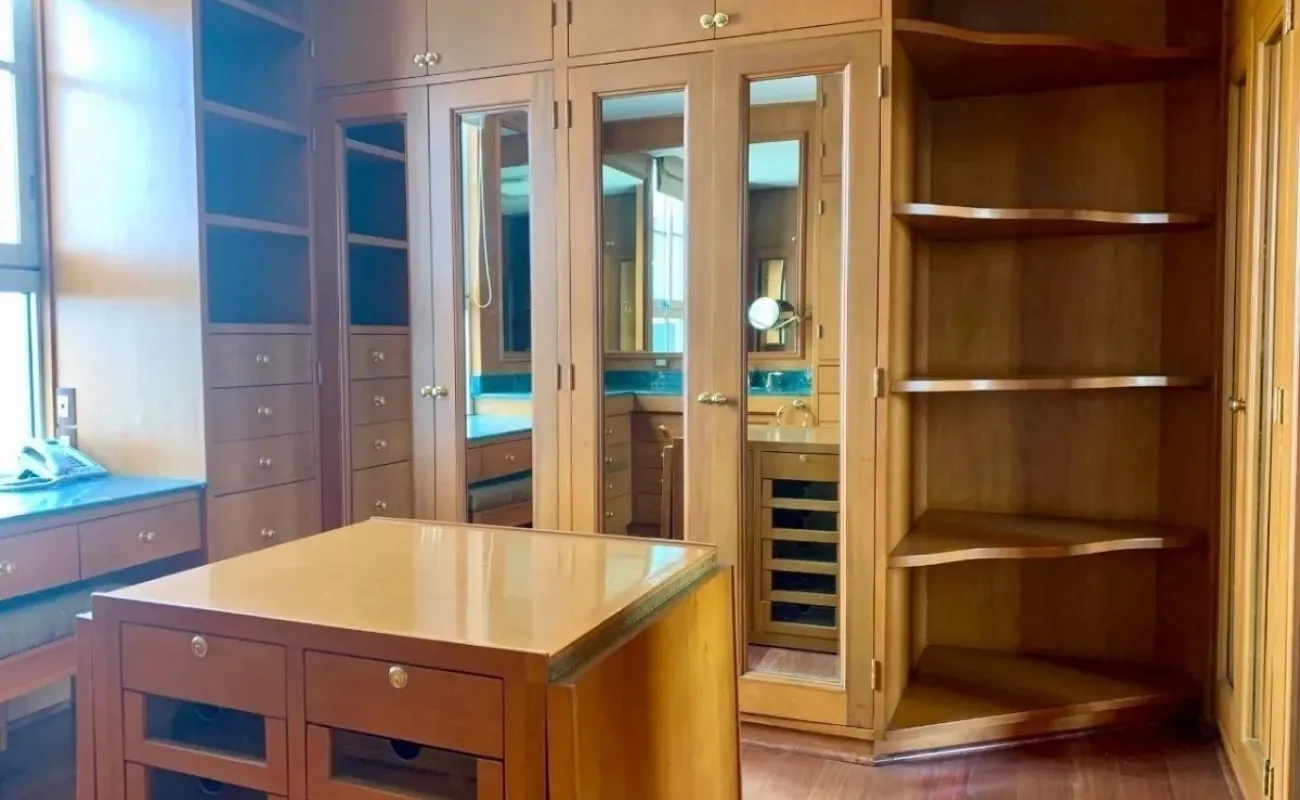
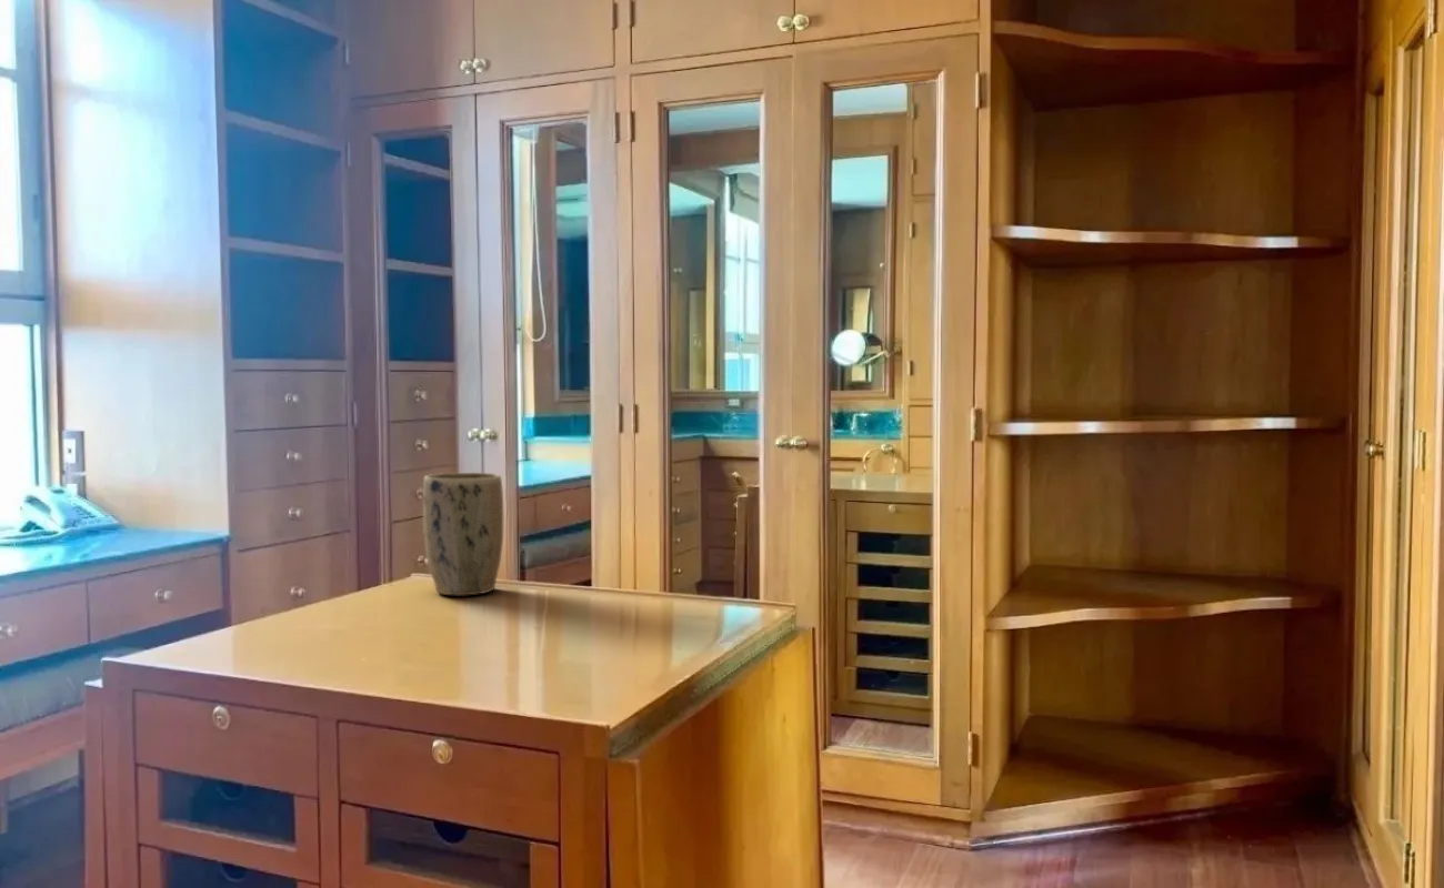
+ plant pot (463, 533)
